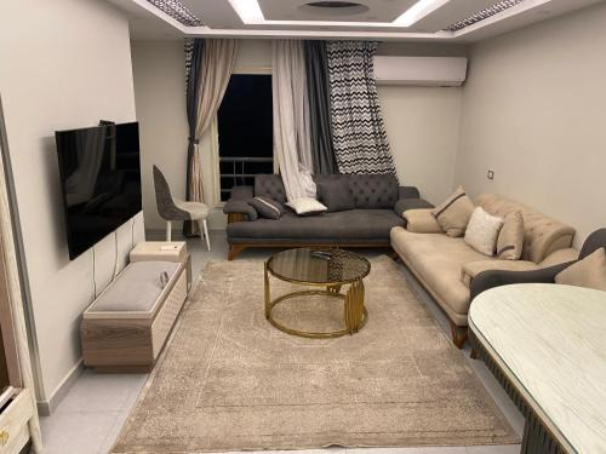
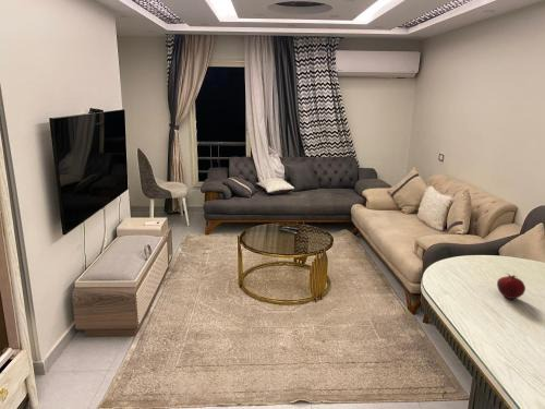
+ fruit (510, 286)
